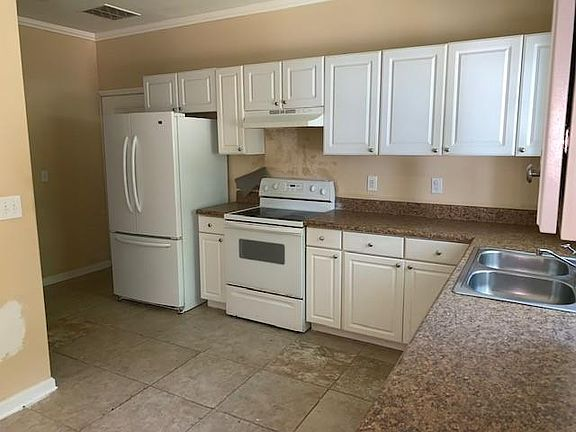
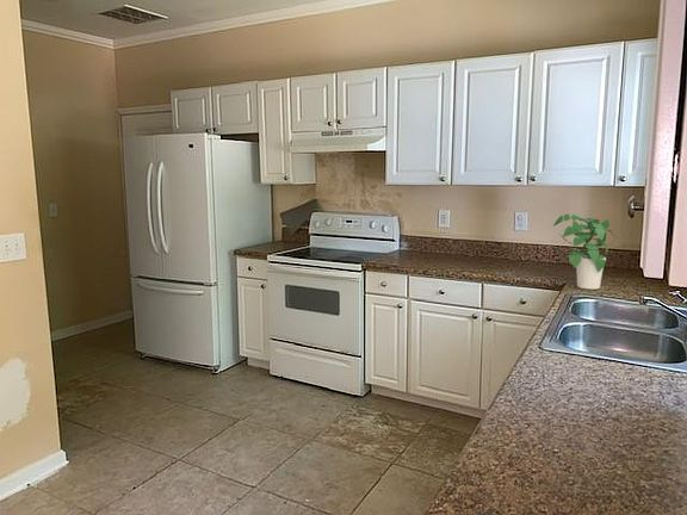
+ potted plant (584, 250)
